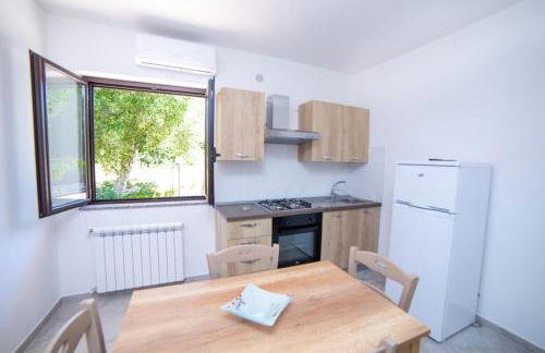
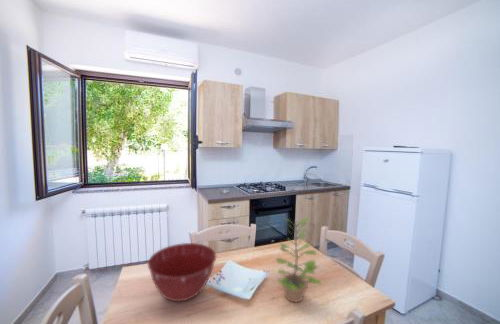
+ plant (298, 257)
+ mixing bowl (183, 273)
